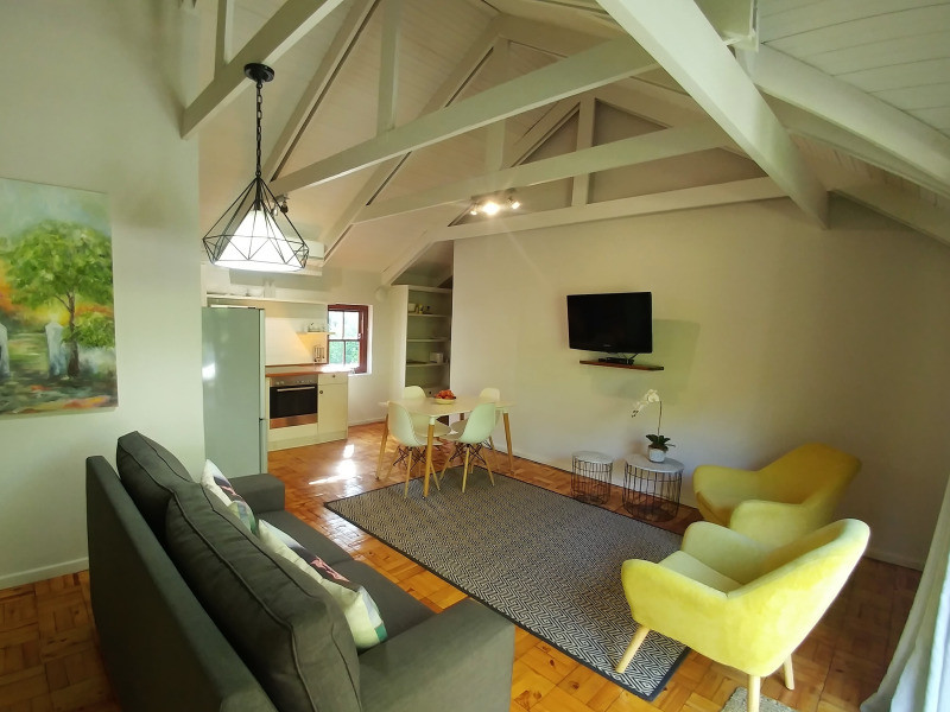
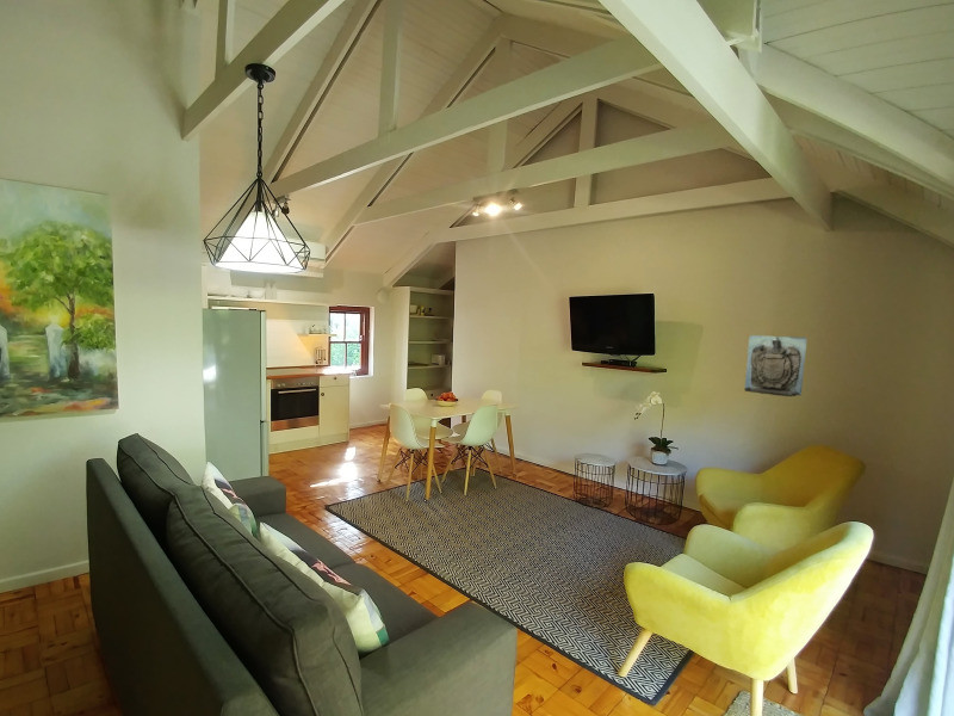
+ wall sculpture (773, 365)
